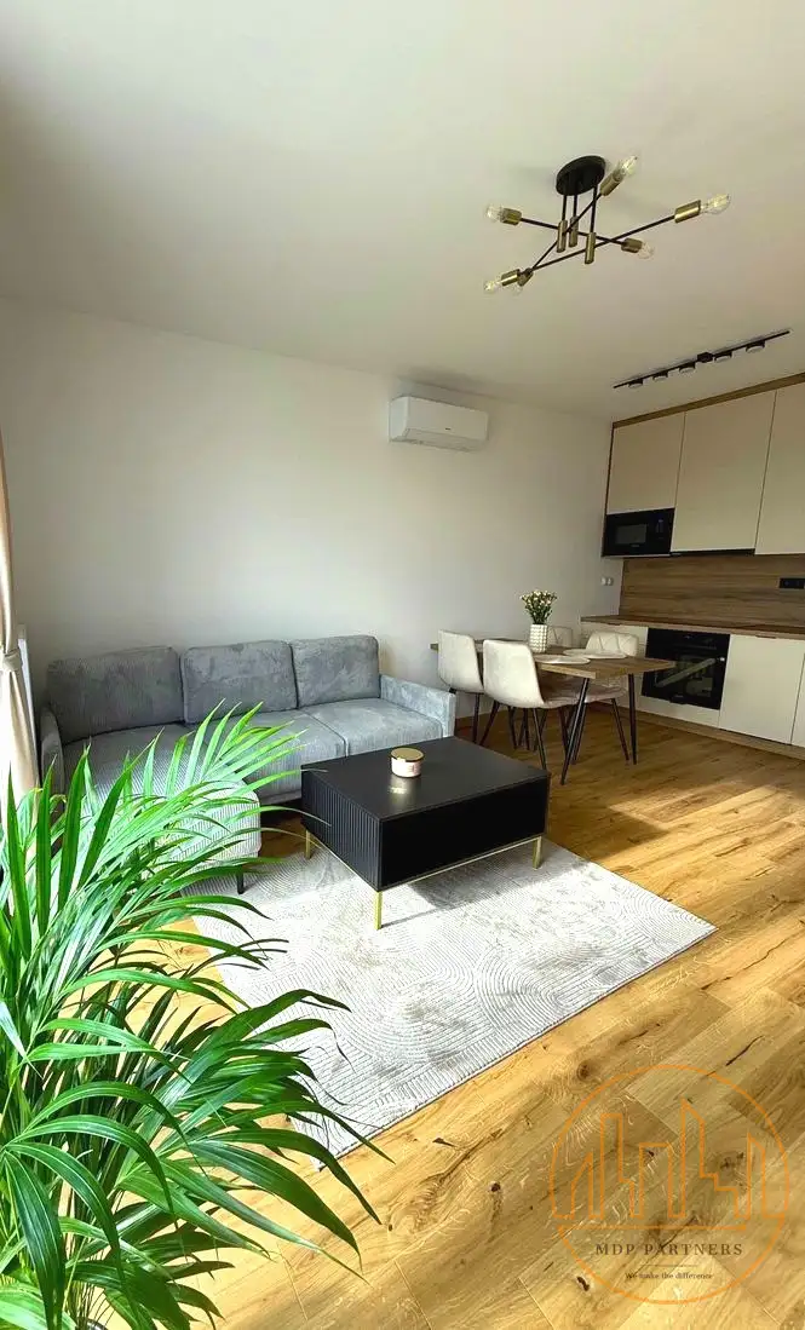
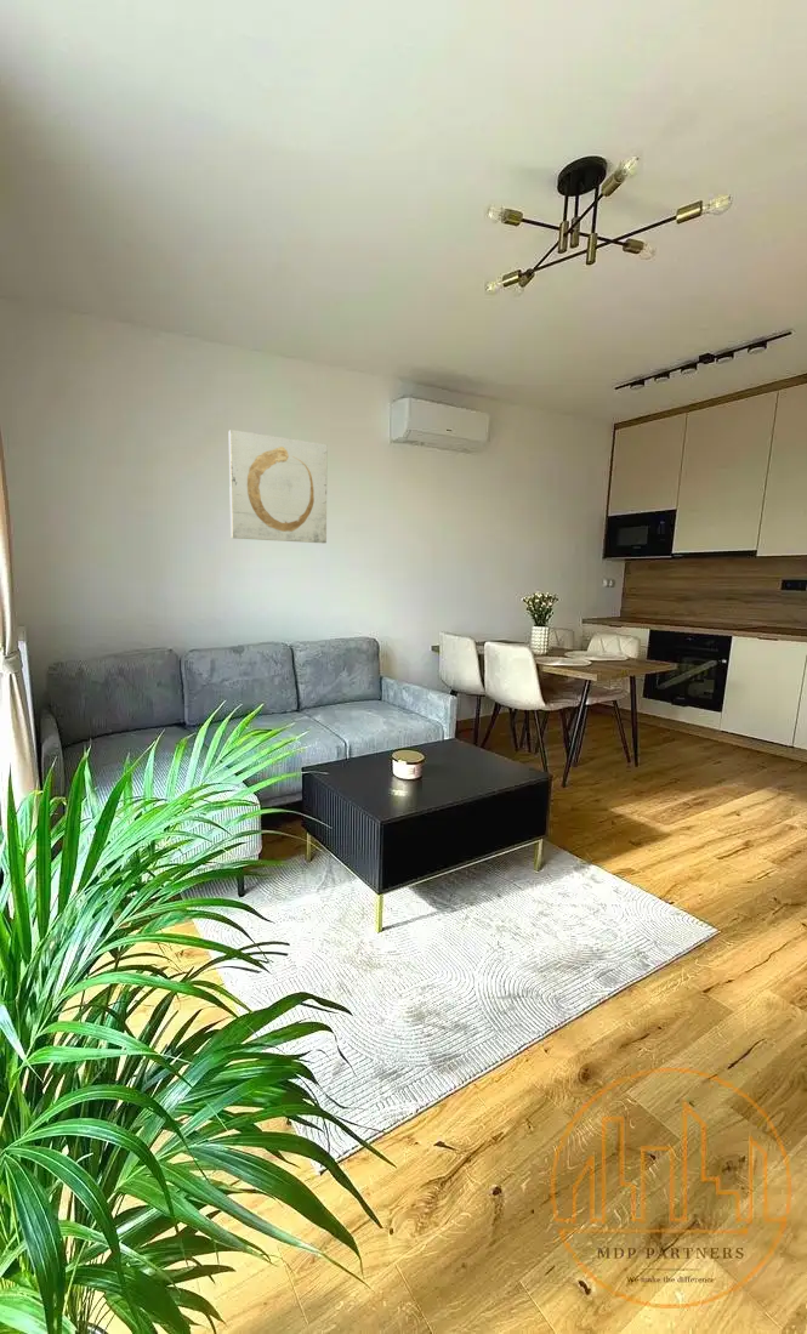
+ wall art (279, 489)
